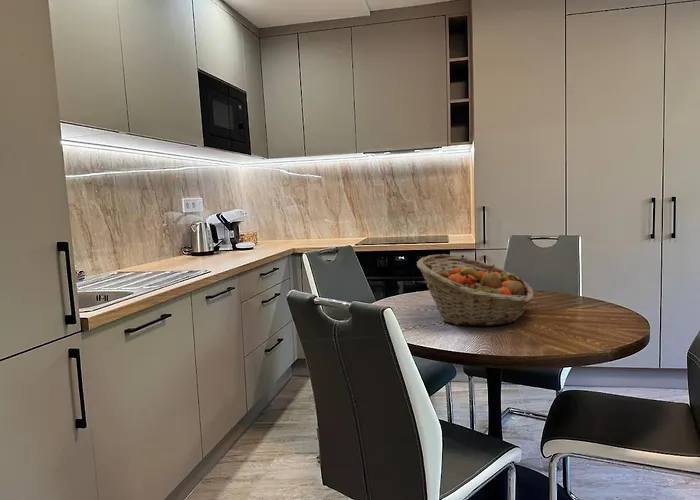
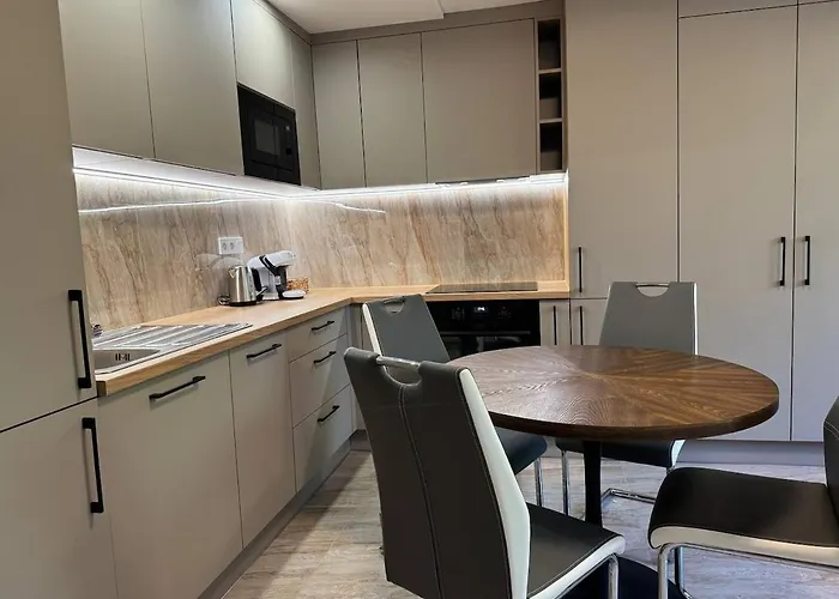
- fruit basket (474, 286)
